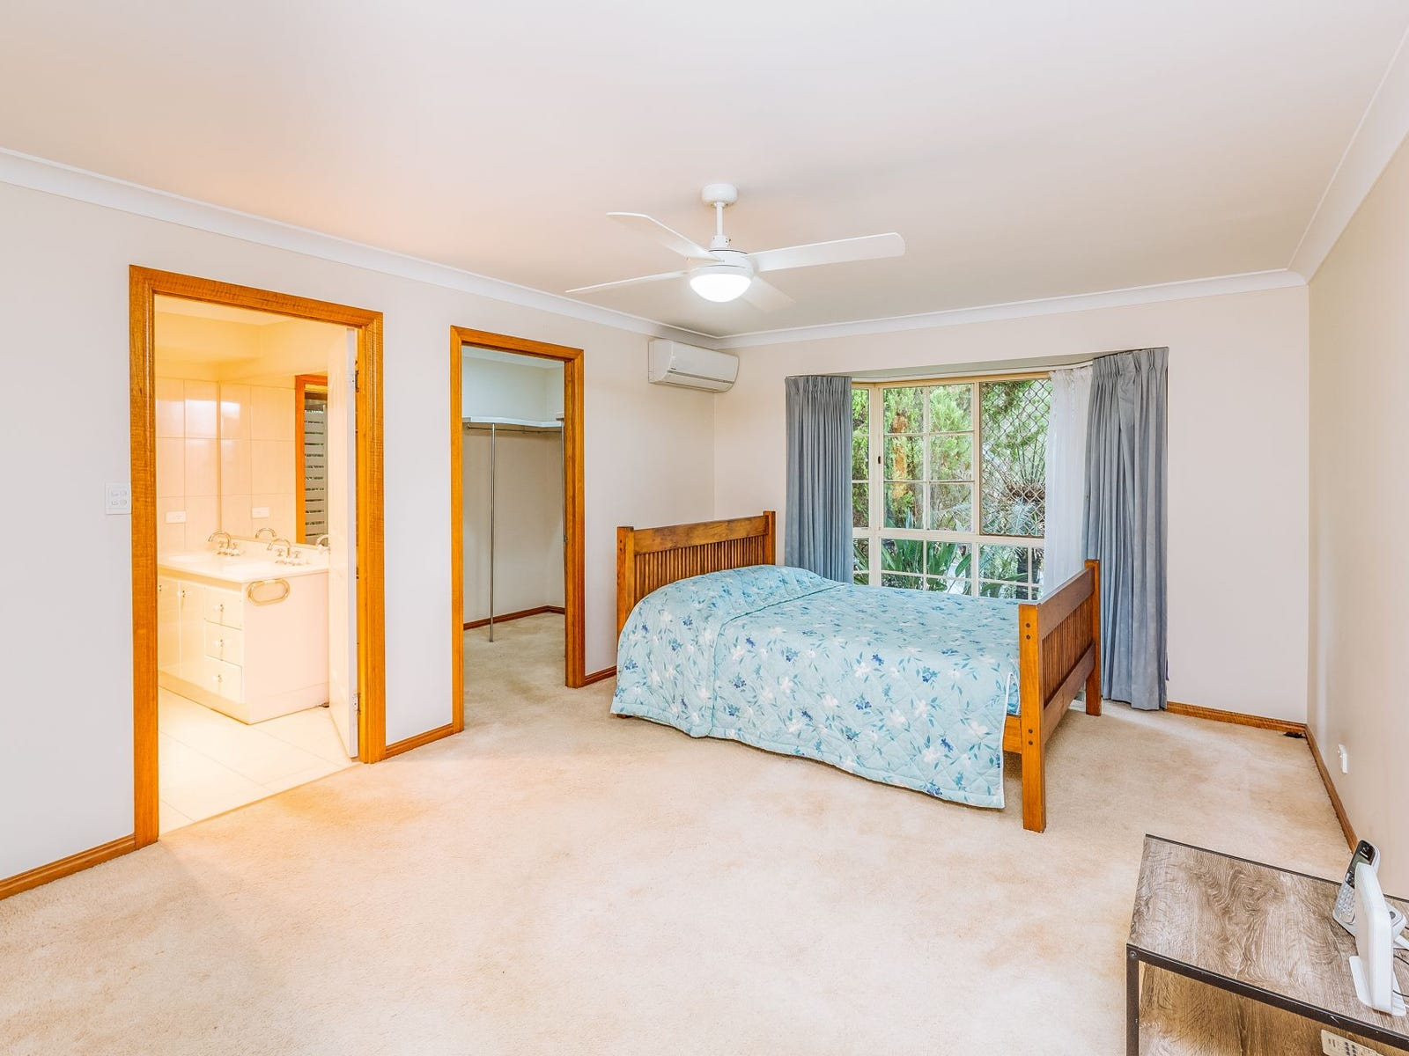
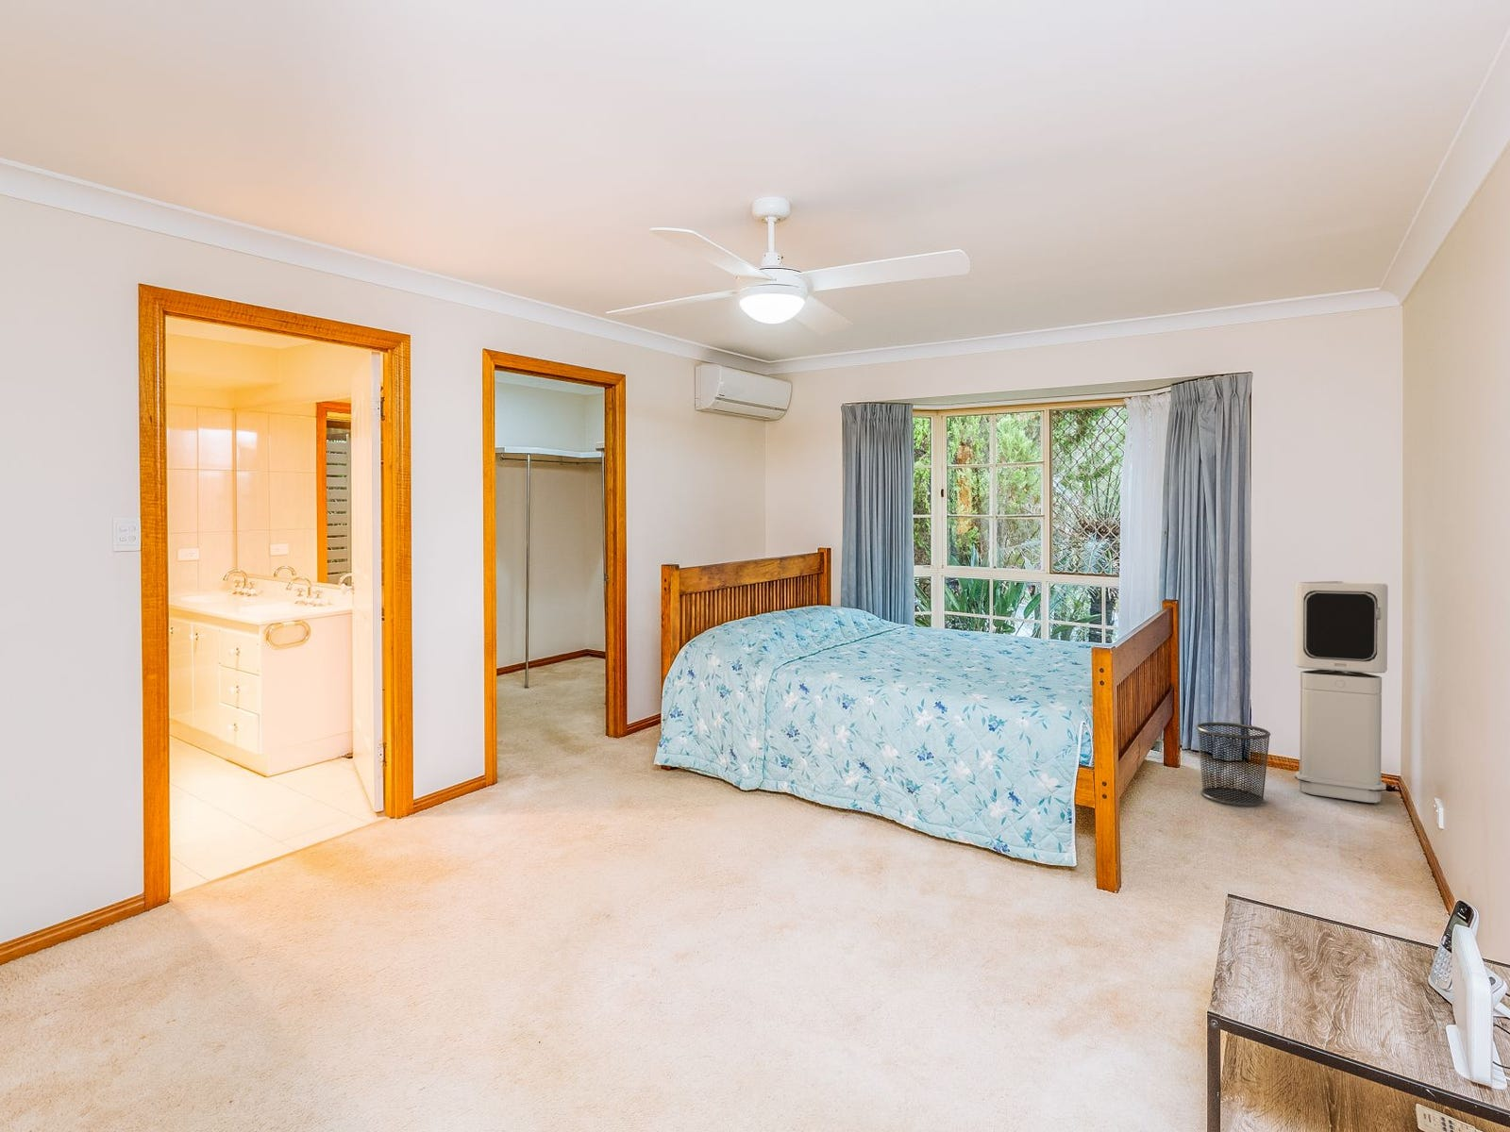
+ waste bin (1232, 763)
+ air purifier (1339, 686)
